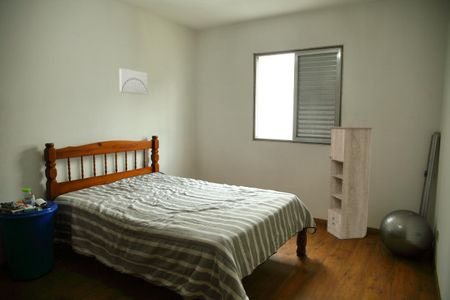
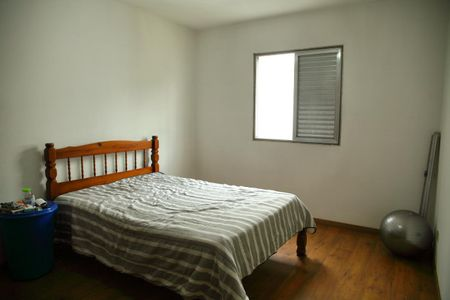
- wall art (134, 82)
- storage cabinet (348, 181)
